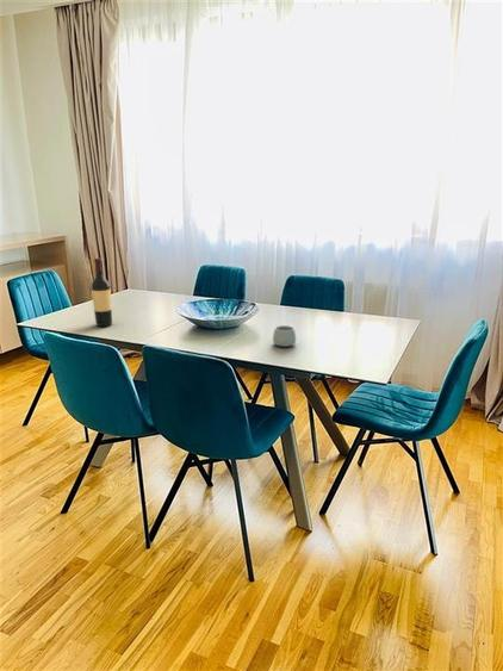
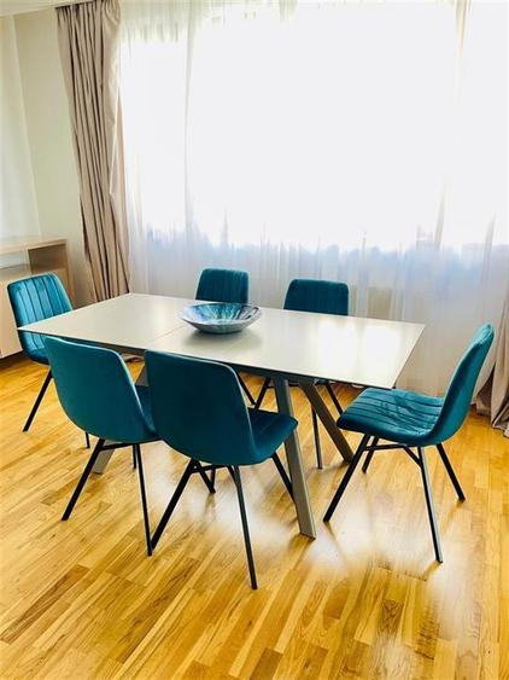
- wine bottle (100, 292)
- mug (285, 335)
